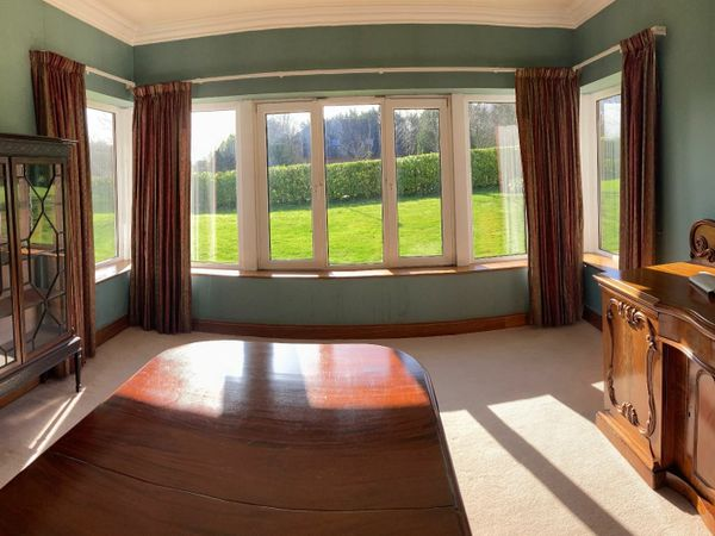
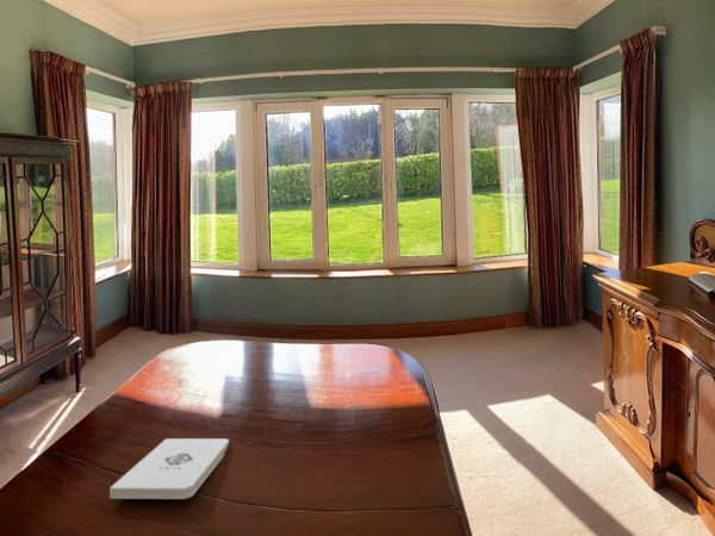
+ notepad (176, 465)
